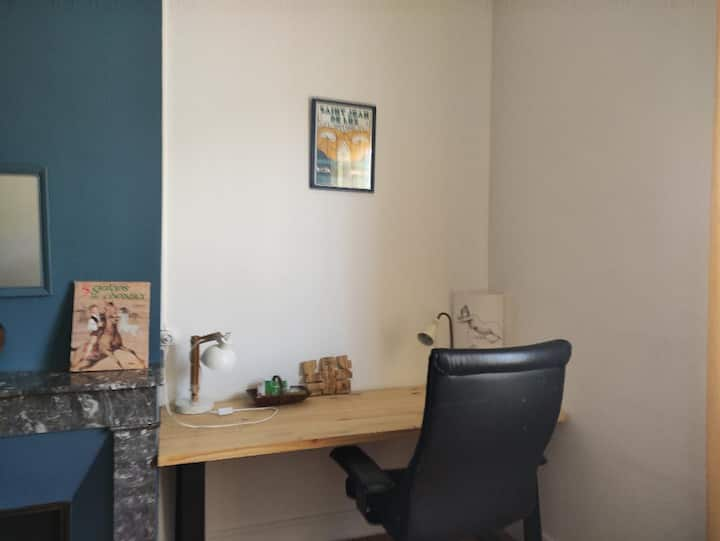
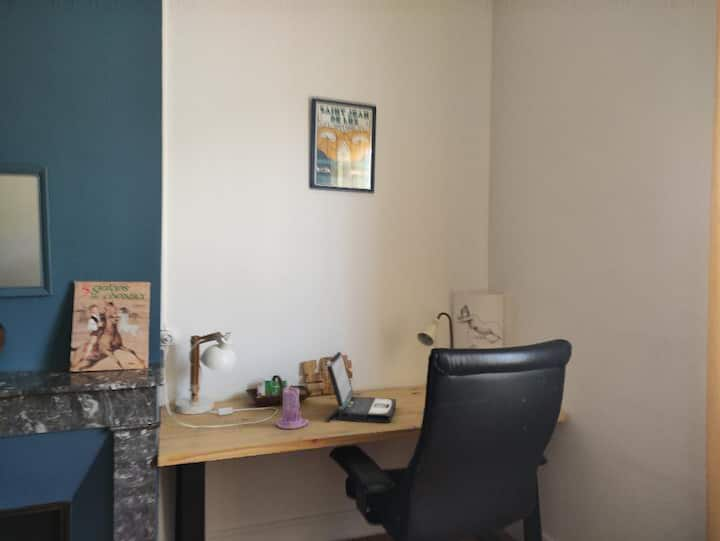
+ candle (290, 403)
+ laptop (351, 386)
